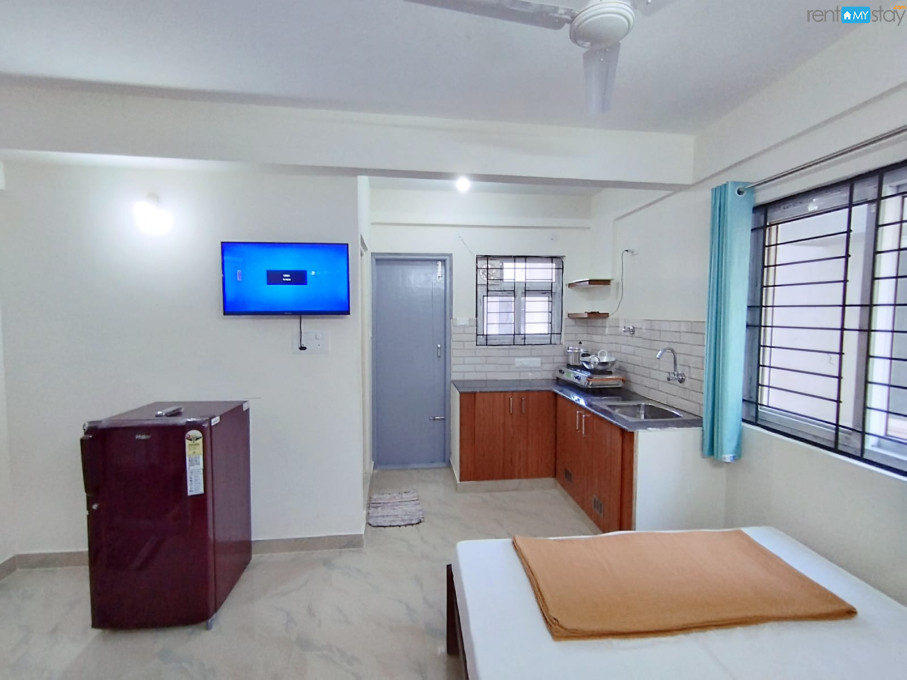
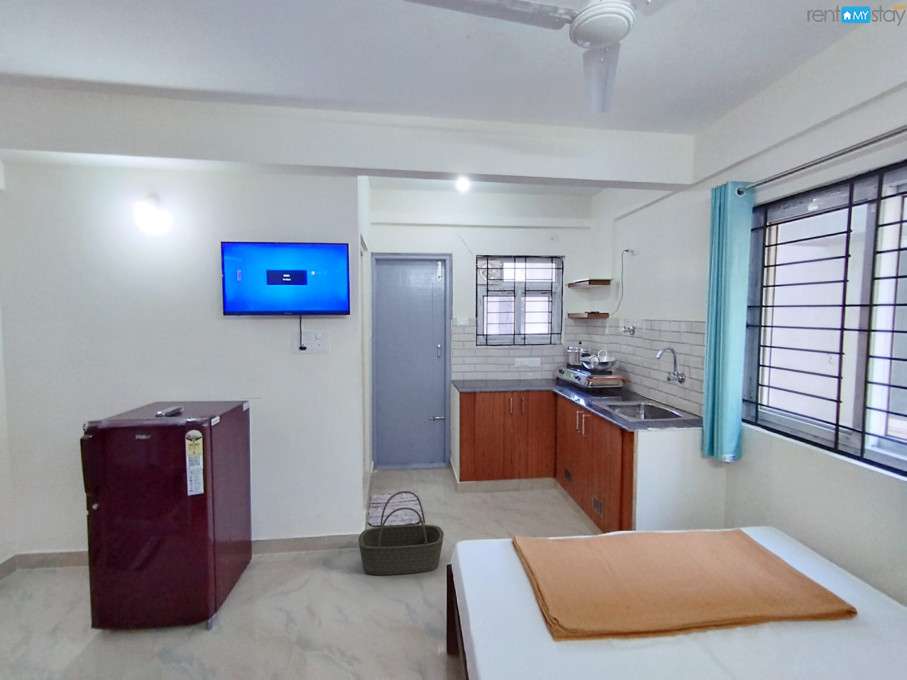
+ basket (401, 531)
